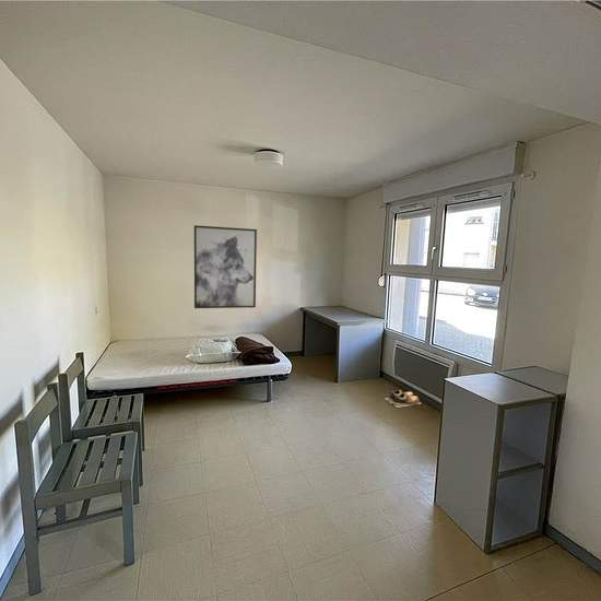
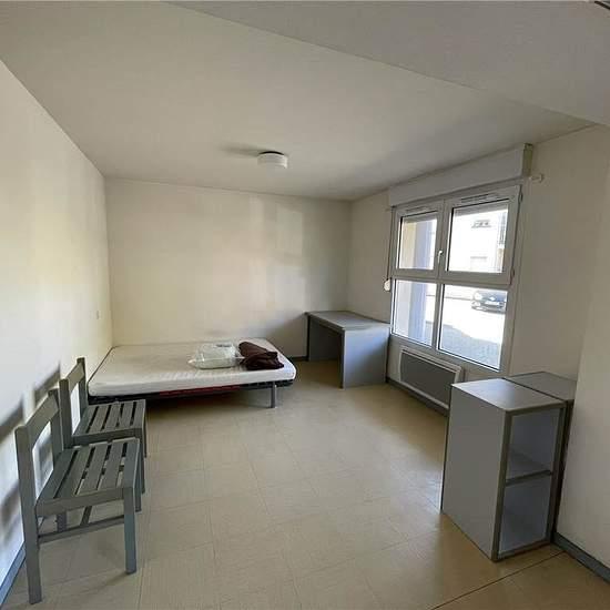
- wall art (225, 268)
- shoes (402, 396)
